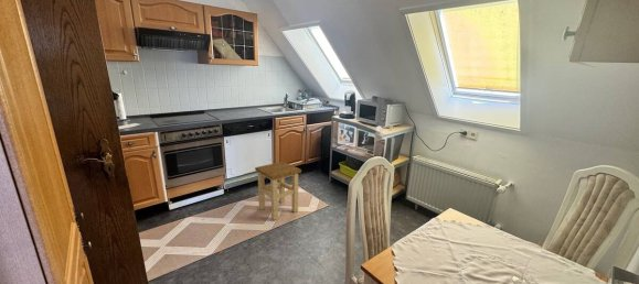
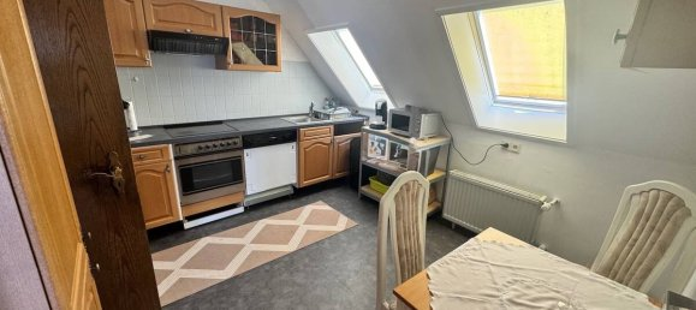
- stool (279, 189)
